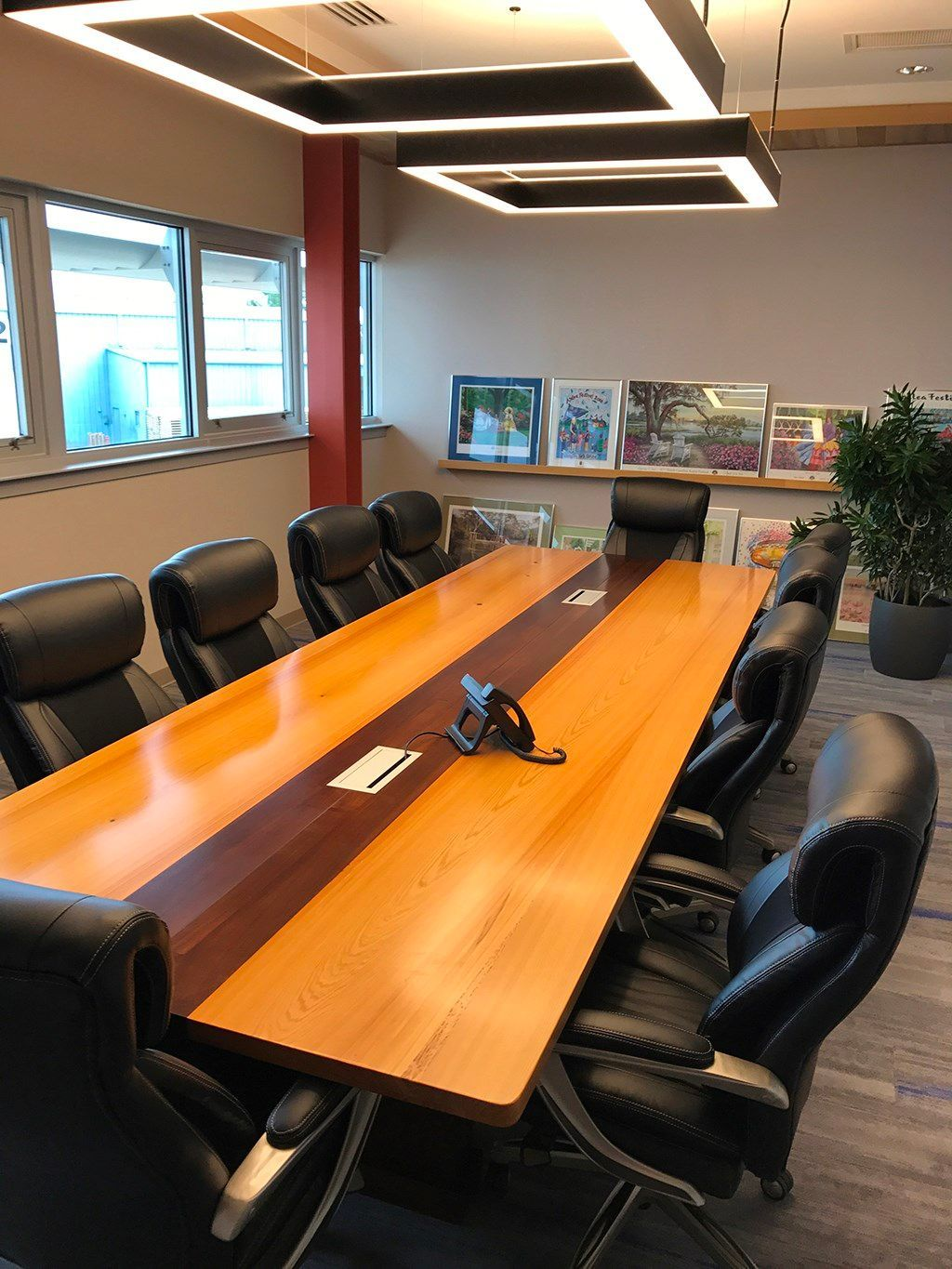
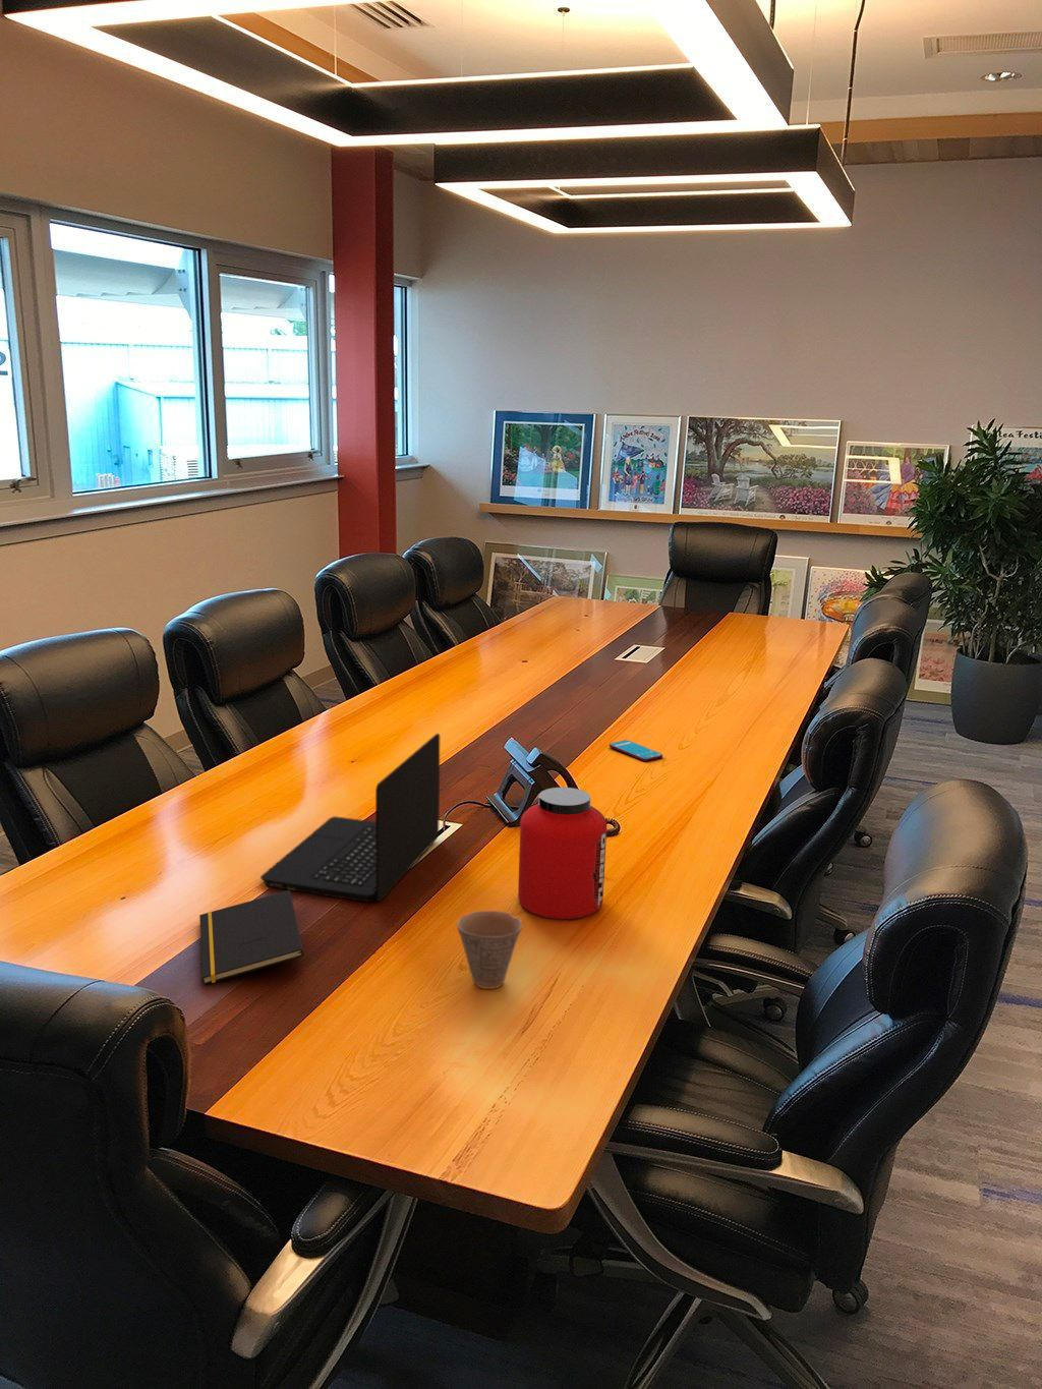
+ notepad (250, 934)
+ laptop (351, 818)
+ cup (488, 951)
+ protein powder (561, 849)
+ smartphone (635, 750)
